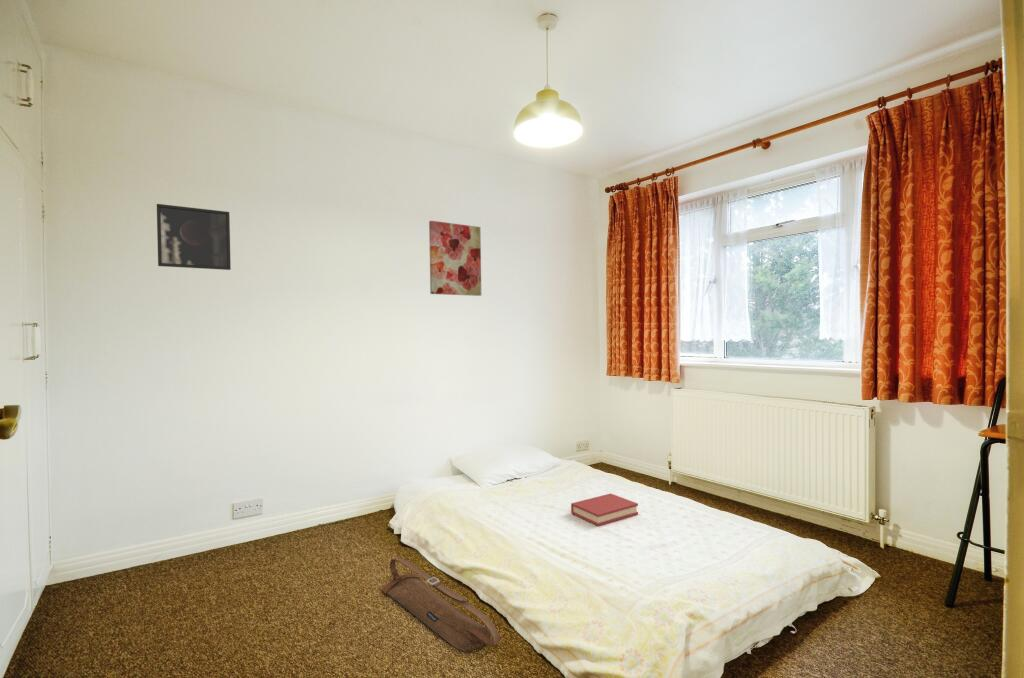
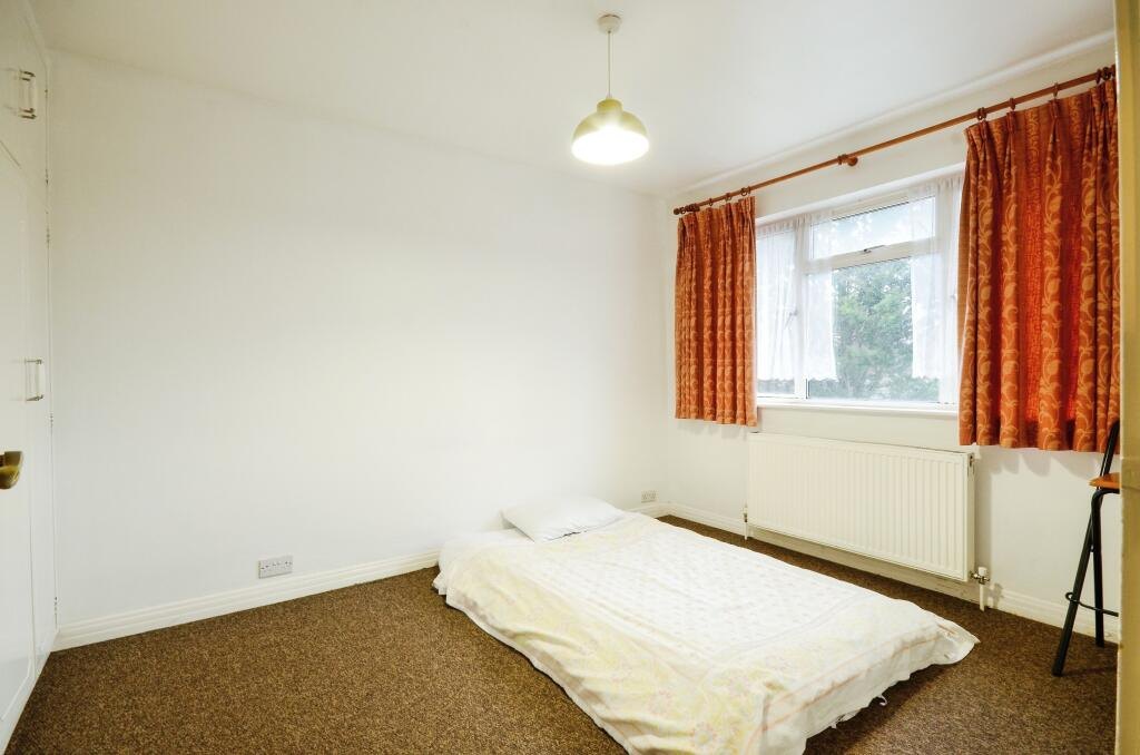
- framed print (194, 238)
- hardback book (604, 508)
- bag (436, 599)
- wall art (456, 259)
